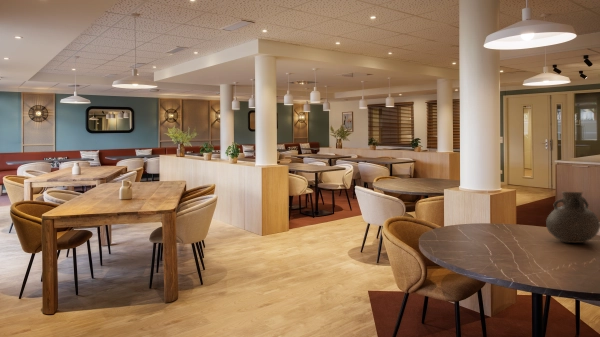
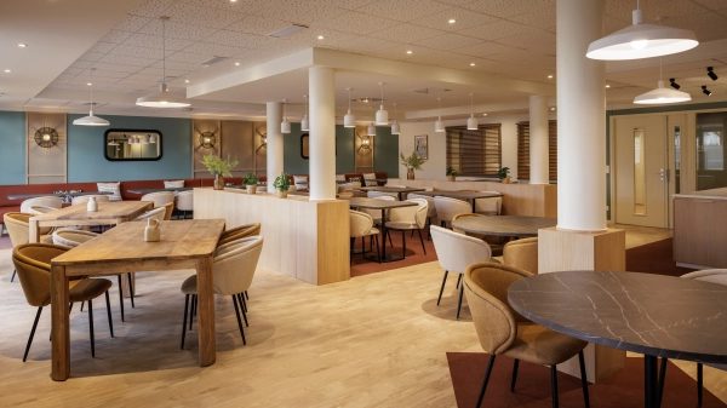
- vase (572, 216)
